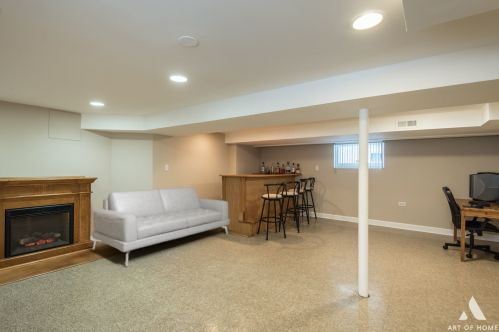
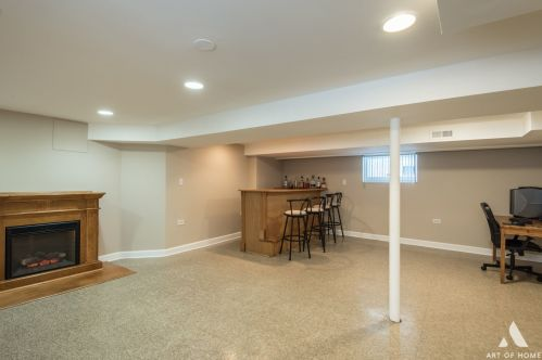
- sofa (169, 215)
